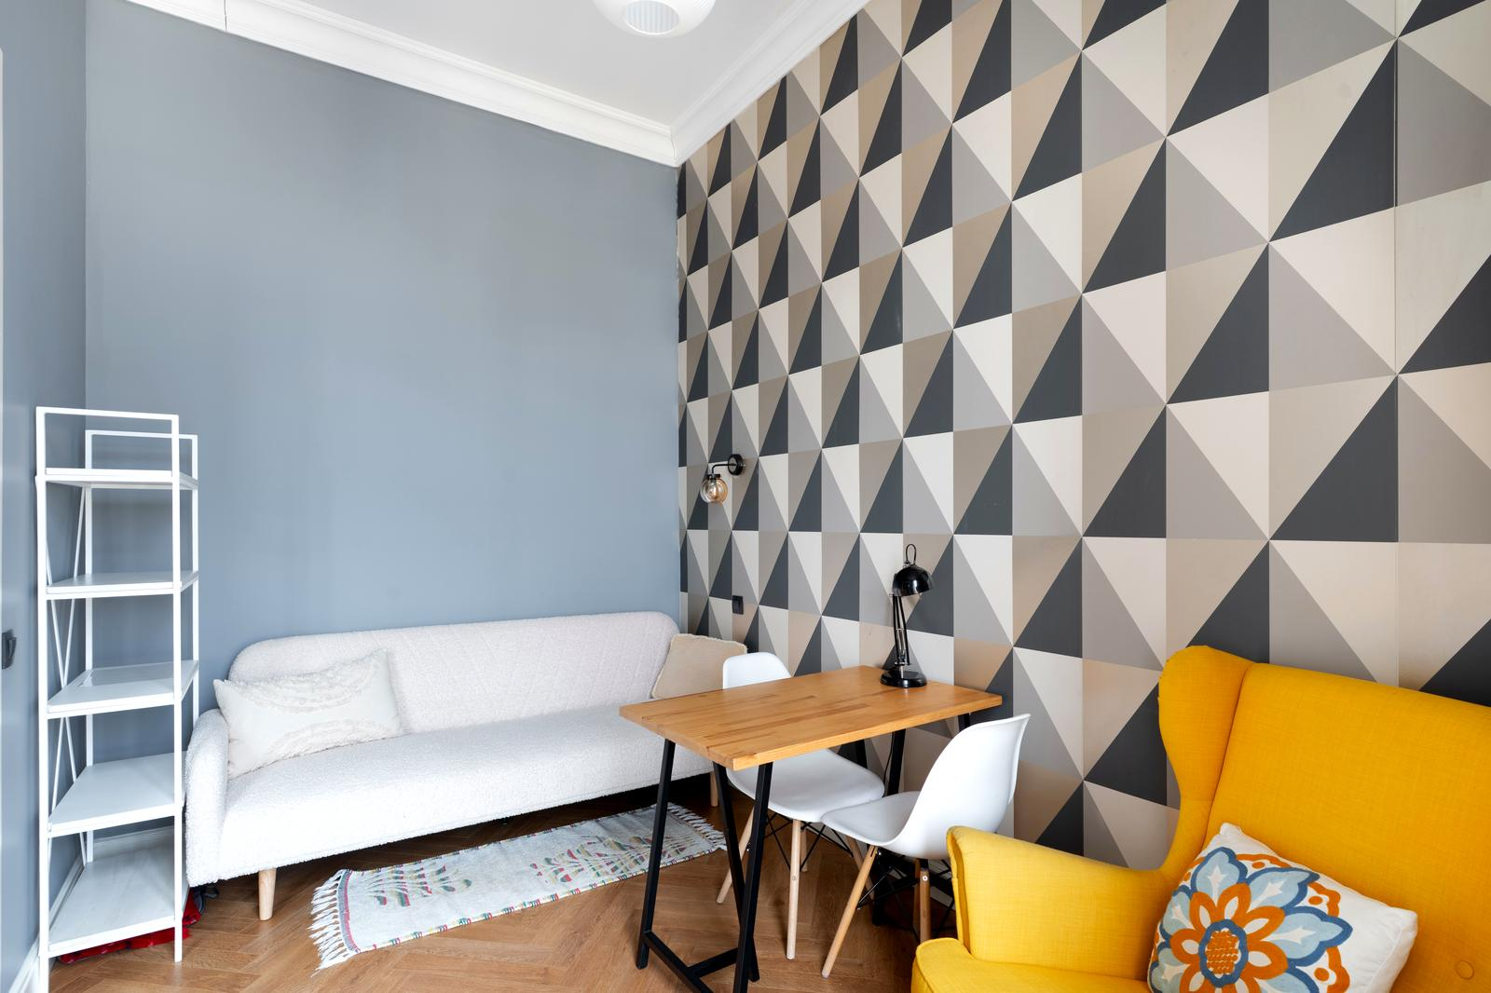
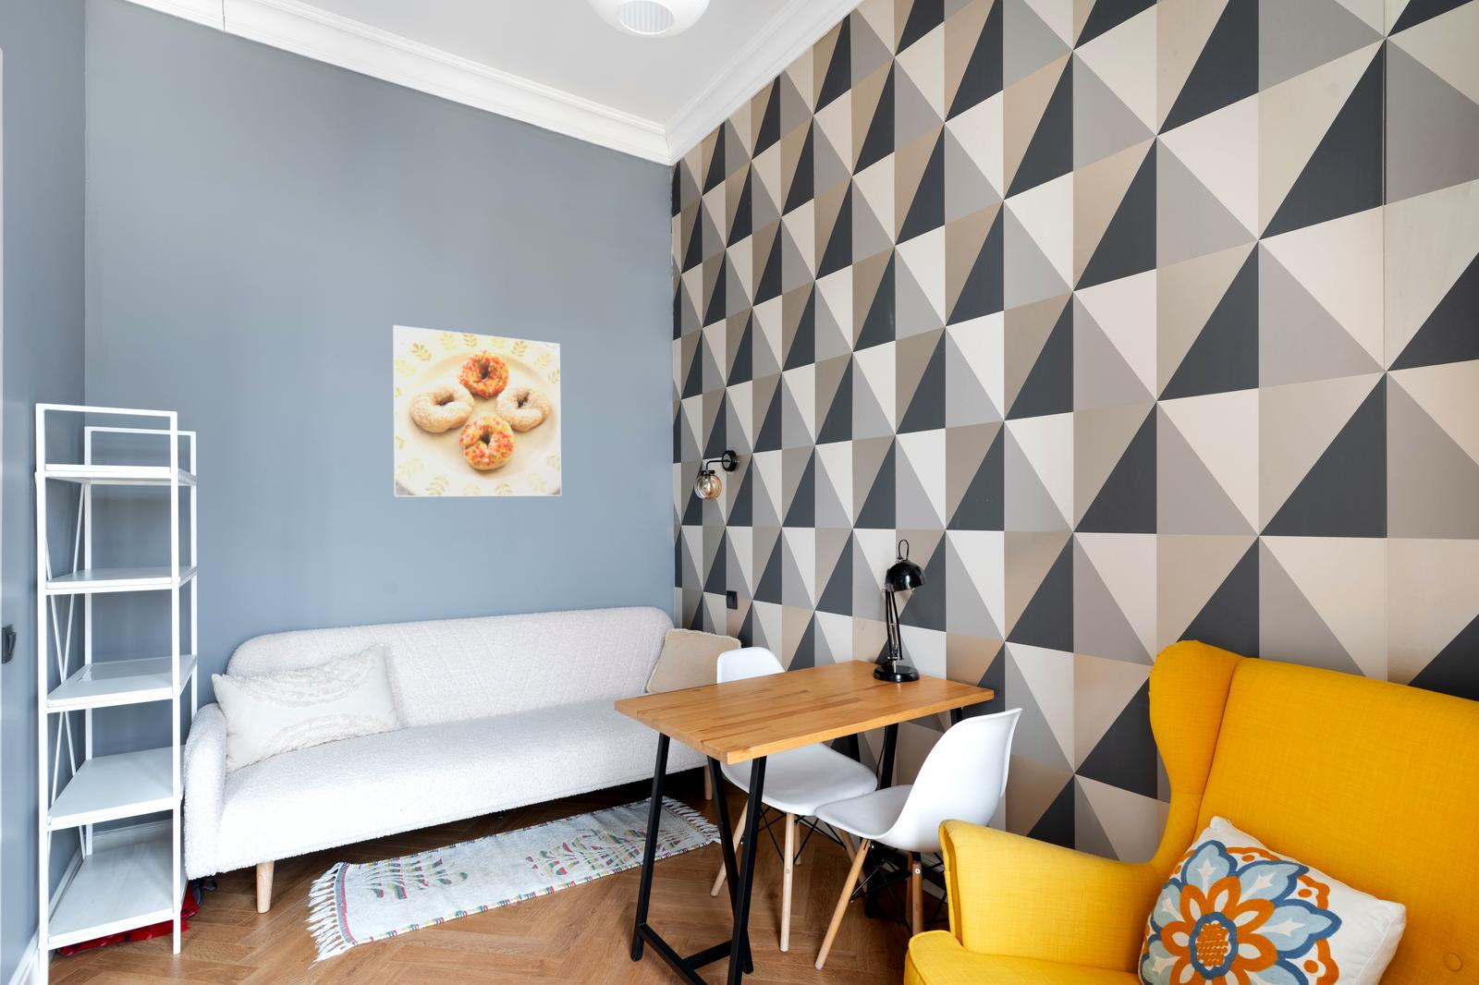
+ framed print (482, 414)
